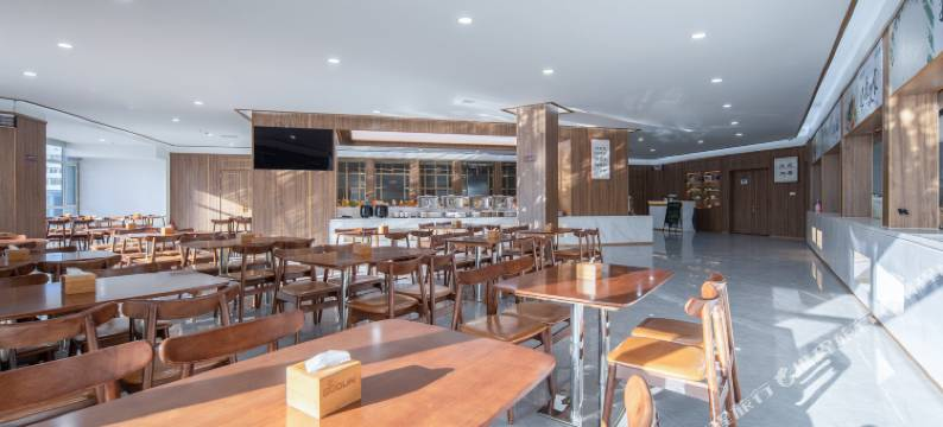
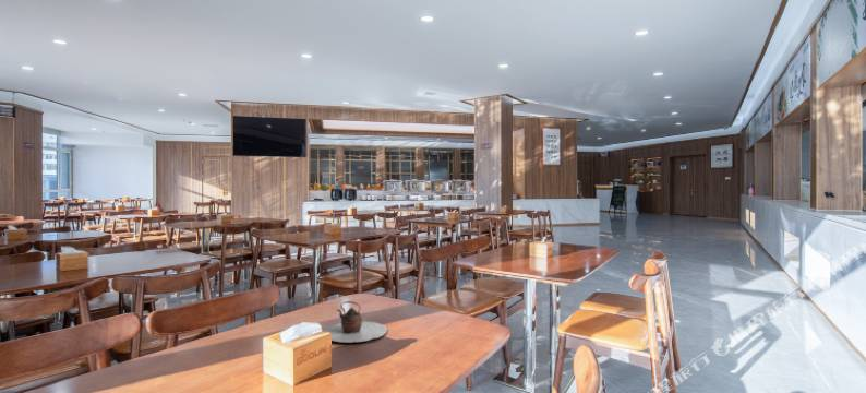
+ teapot (354, 315)
